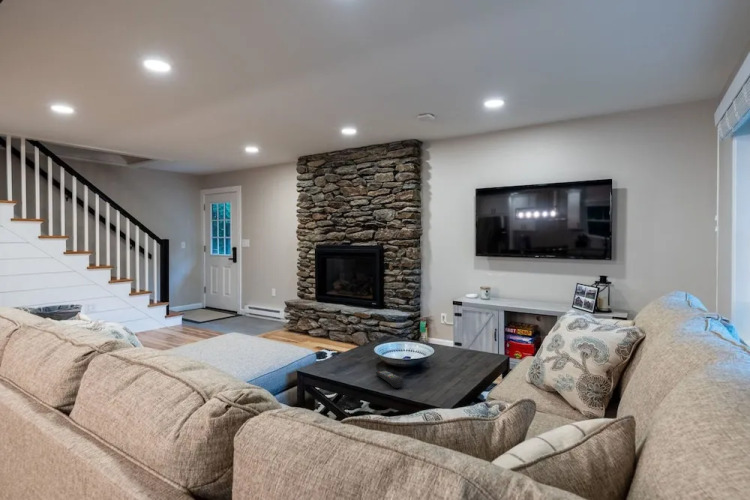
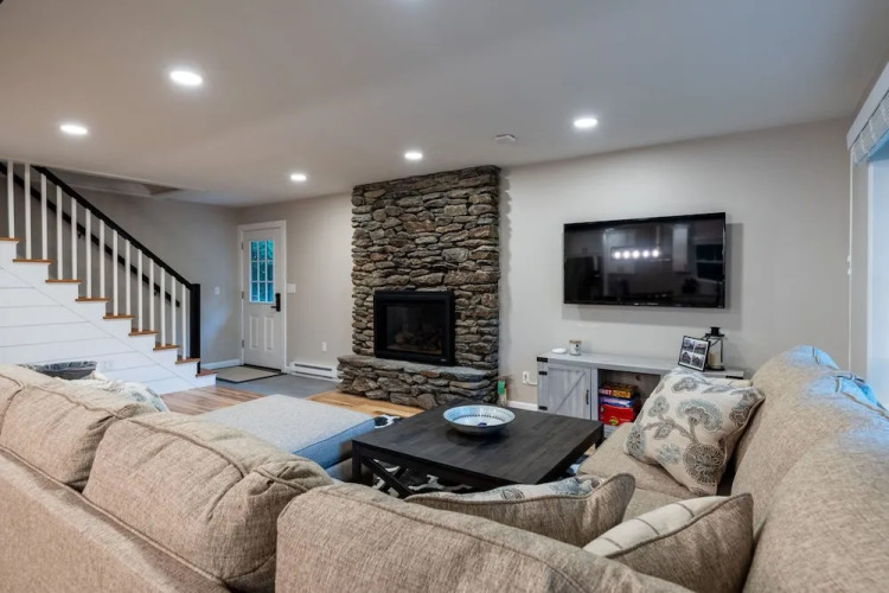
- remote control (389, 377)
